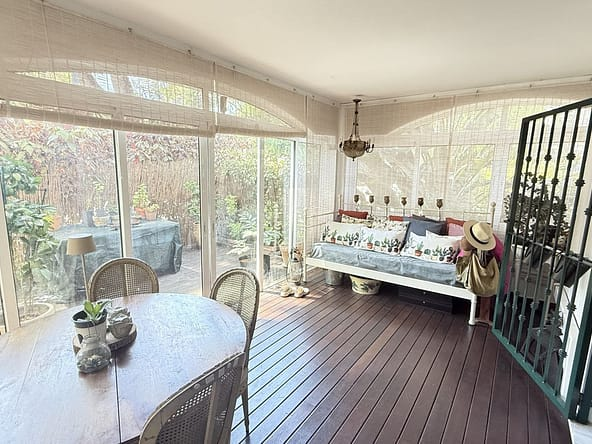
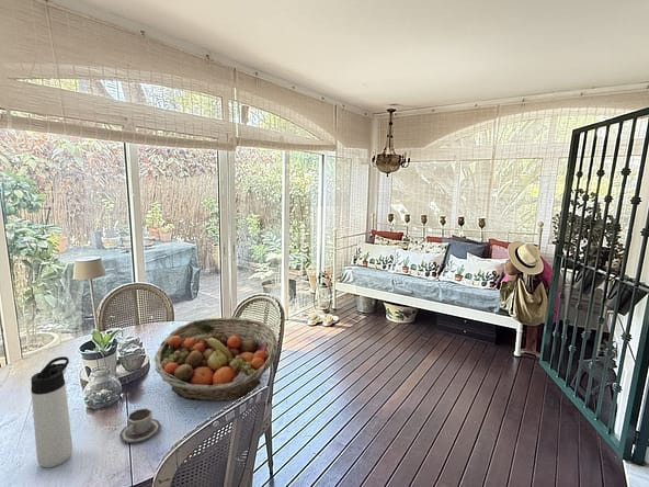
+ fruit basket (217, 356)
+ thermos bottle (55, 410)
+ cup (139, 423)
